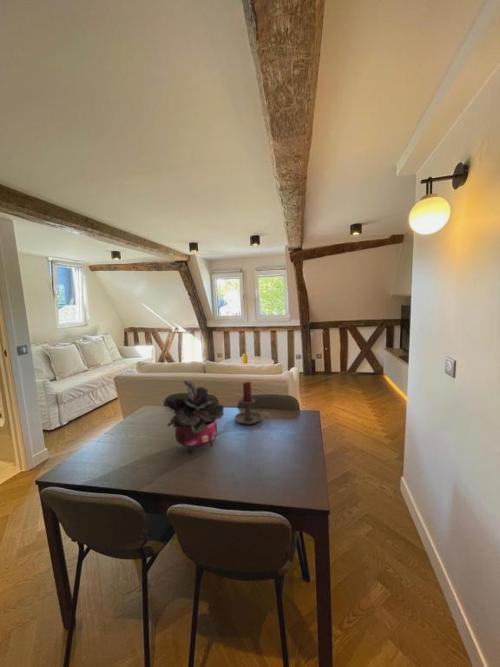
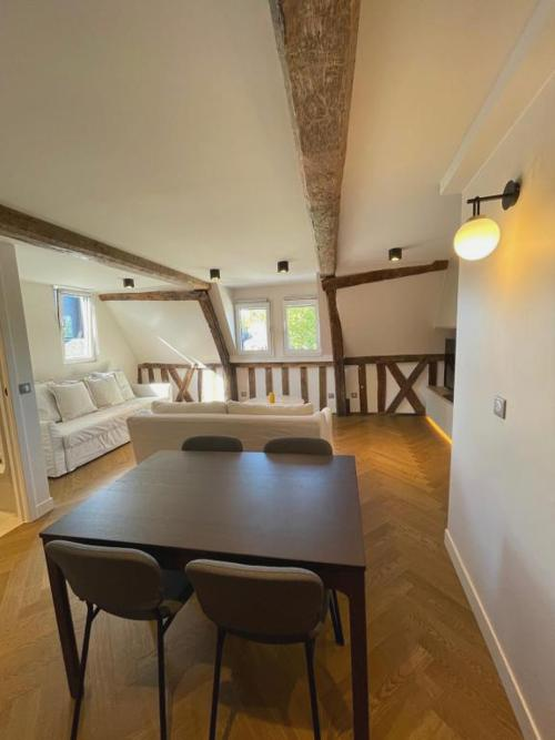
- potted plant (196, 414)
- candle holder (251, 401)
